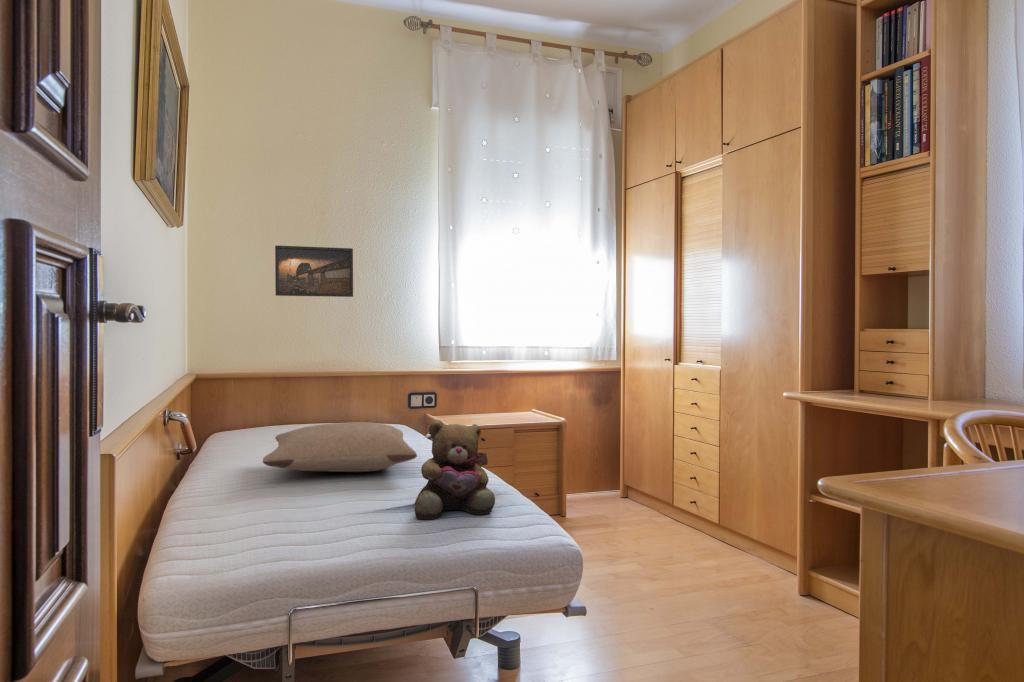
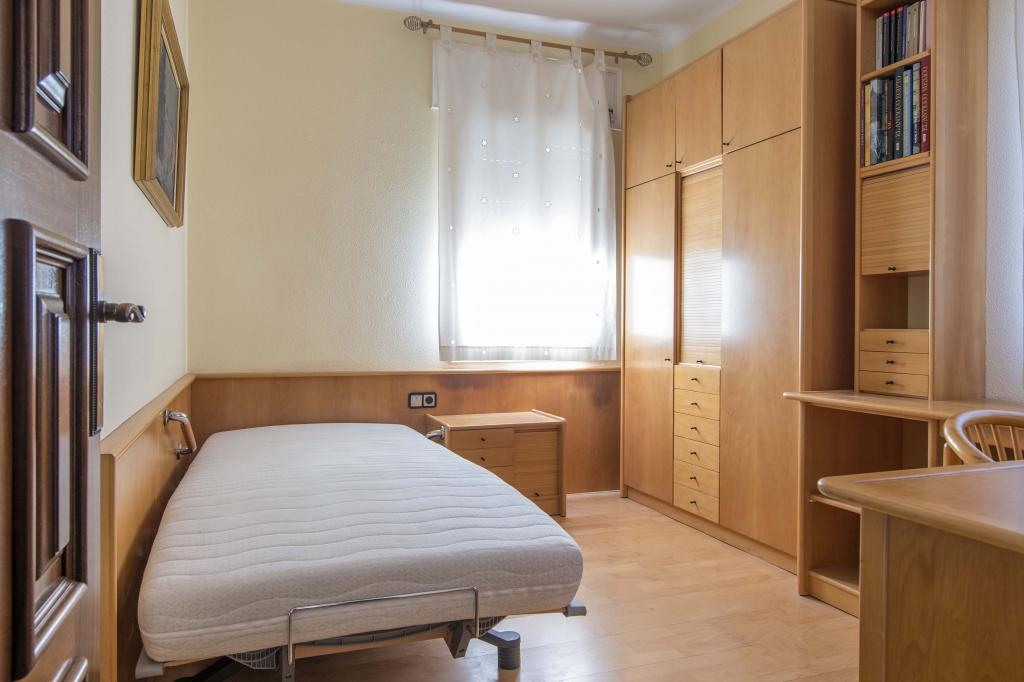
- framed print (314, 271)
- pillow (341, 447)
- teddy bear (449, 465)
